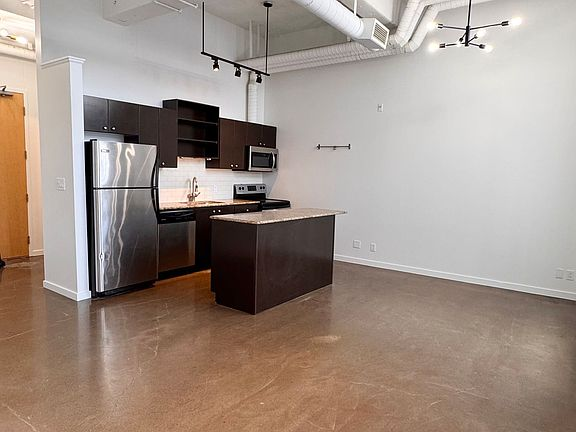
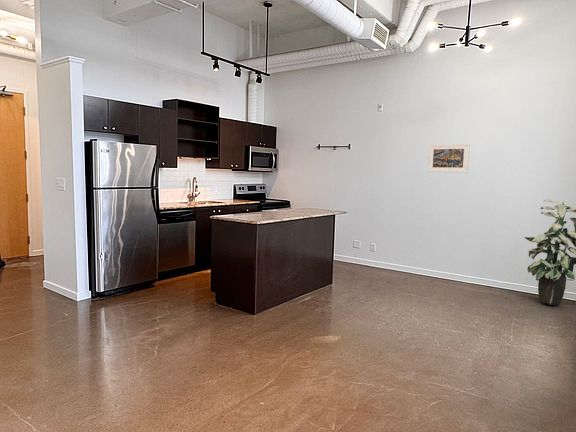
+ indoor plant (553, 252)
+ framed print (448, 158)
